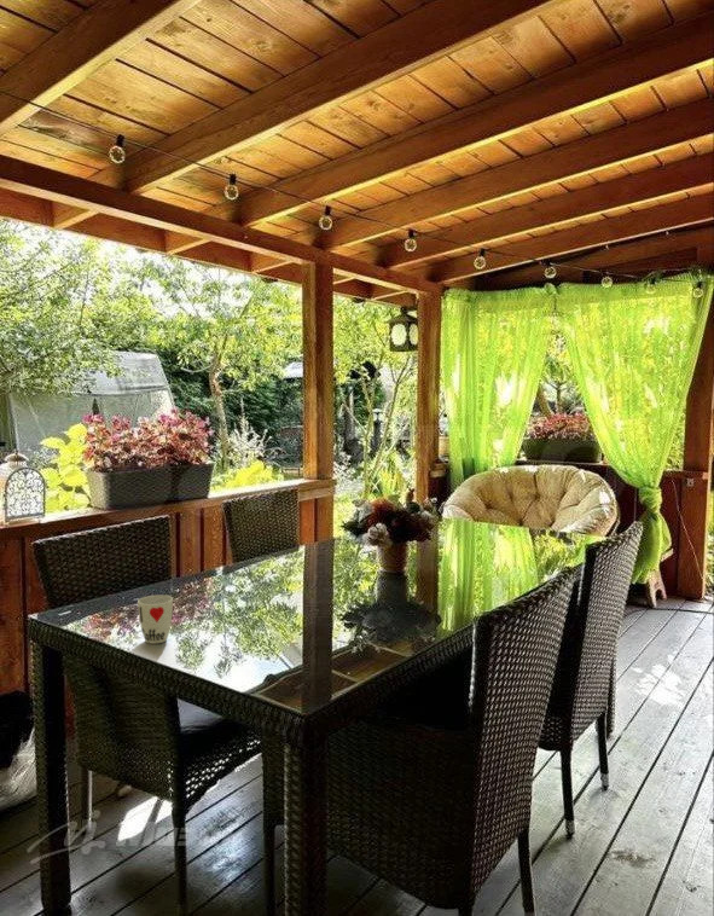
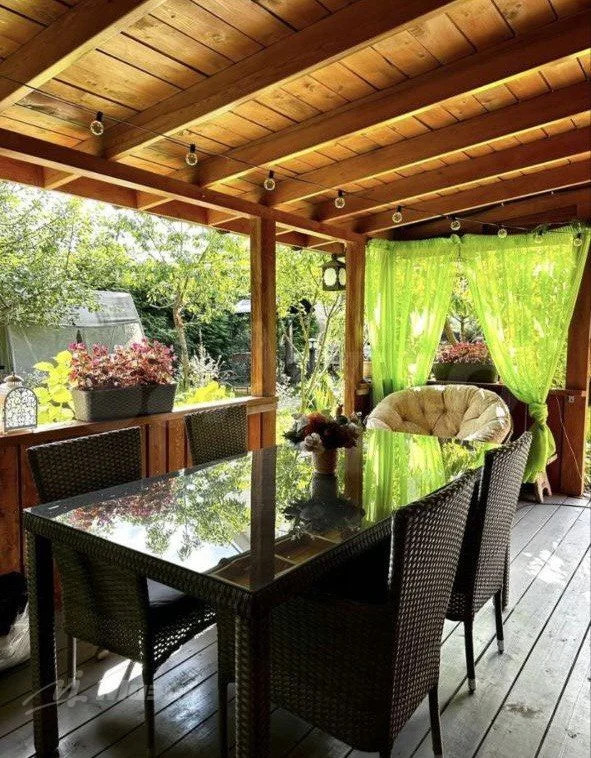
- cup (156, 619)
